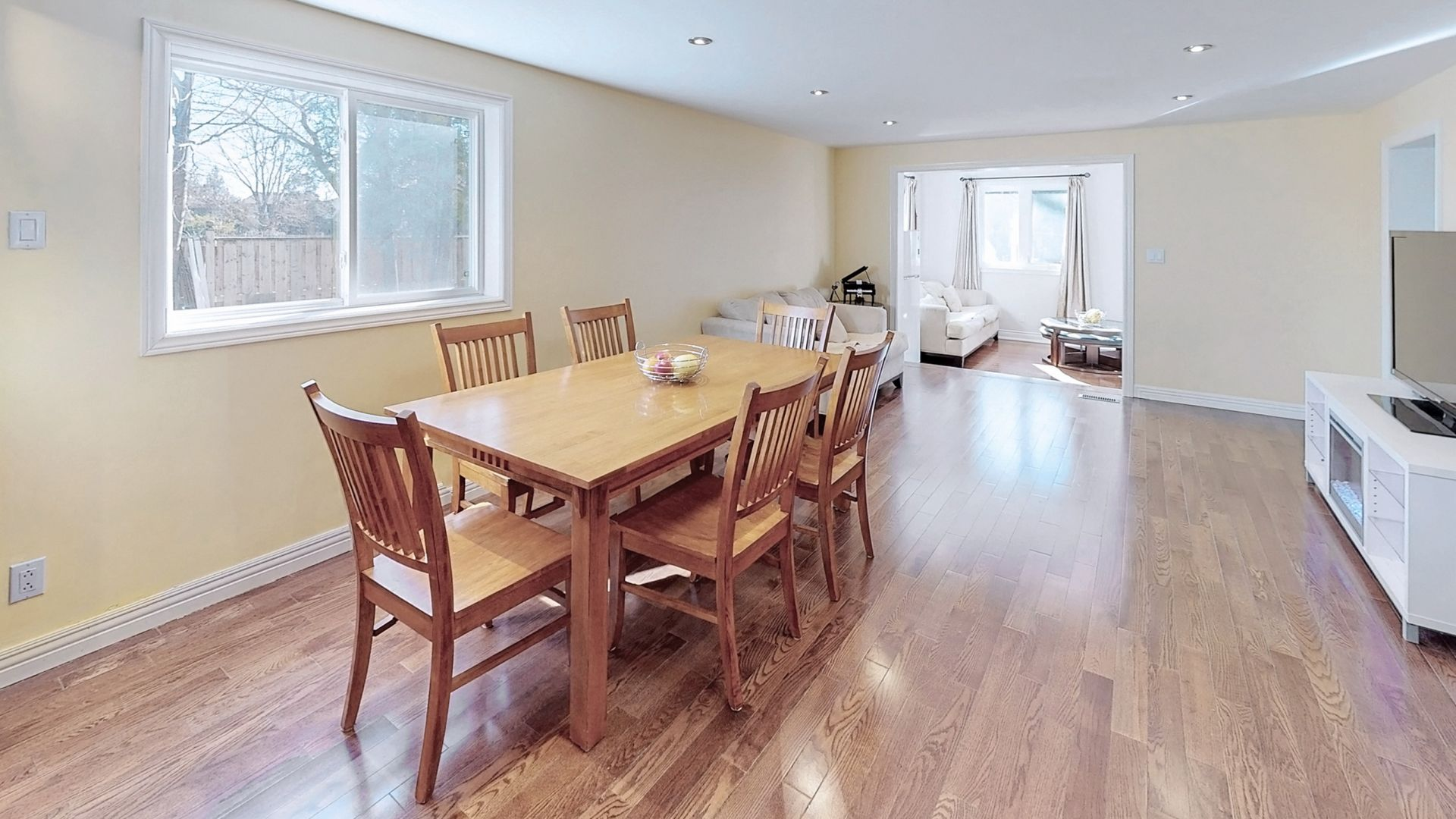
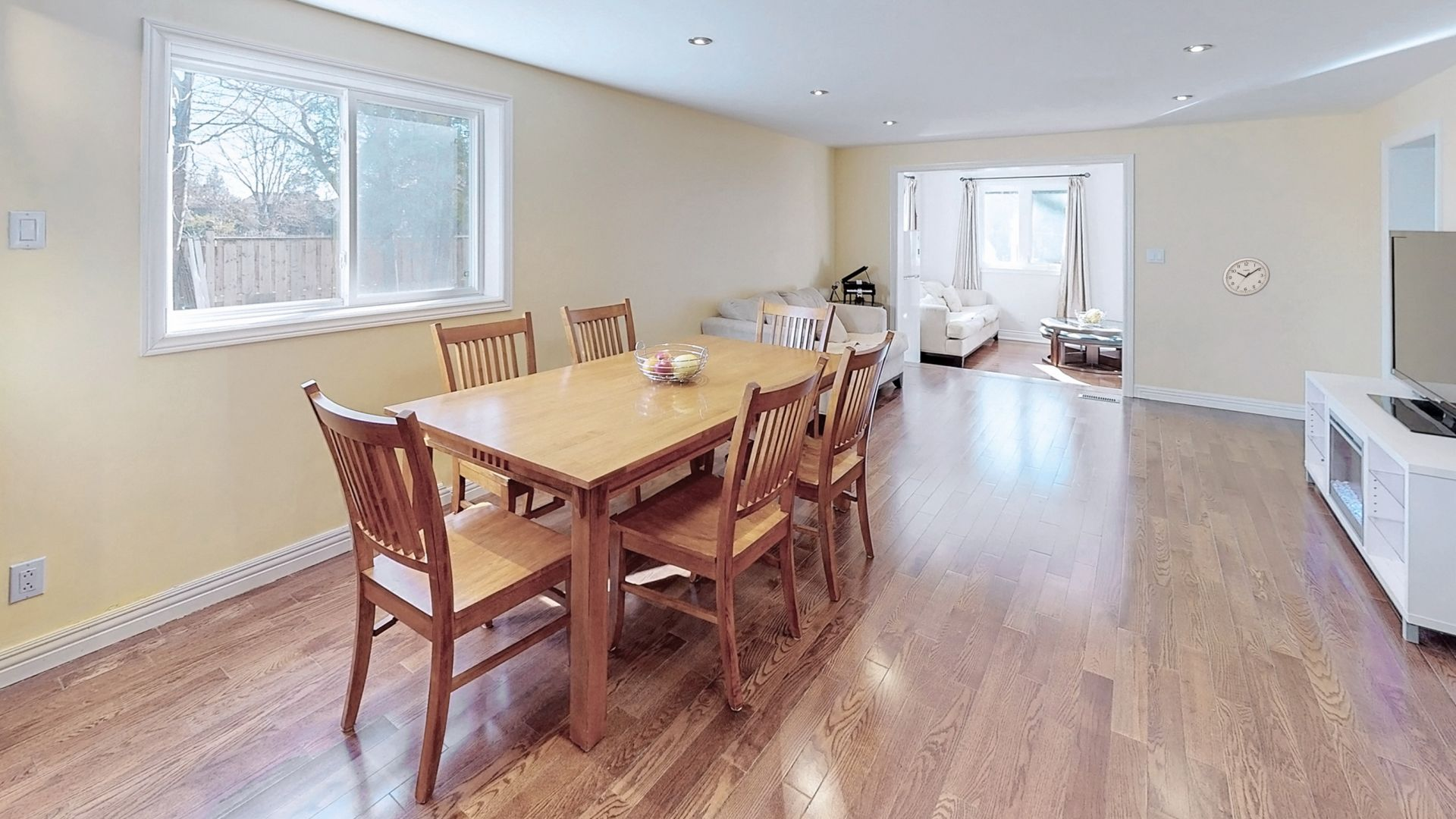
+ wall clock (1245, 276)
